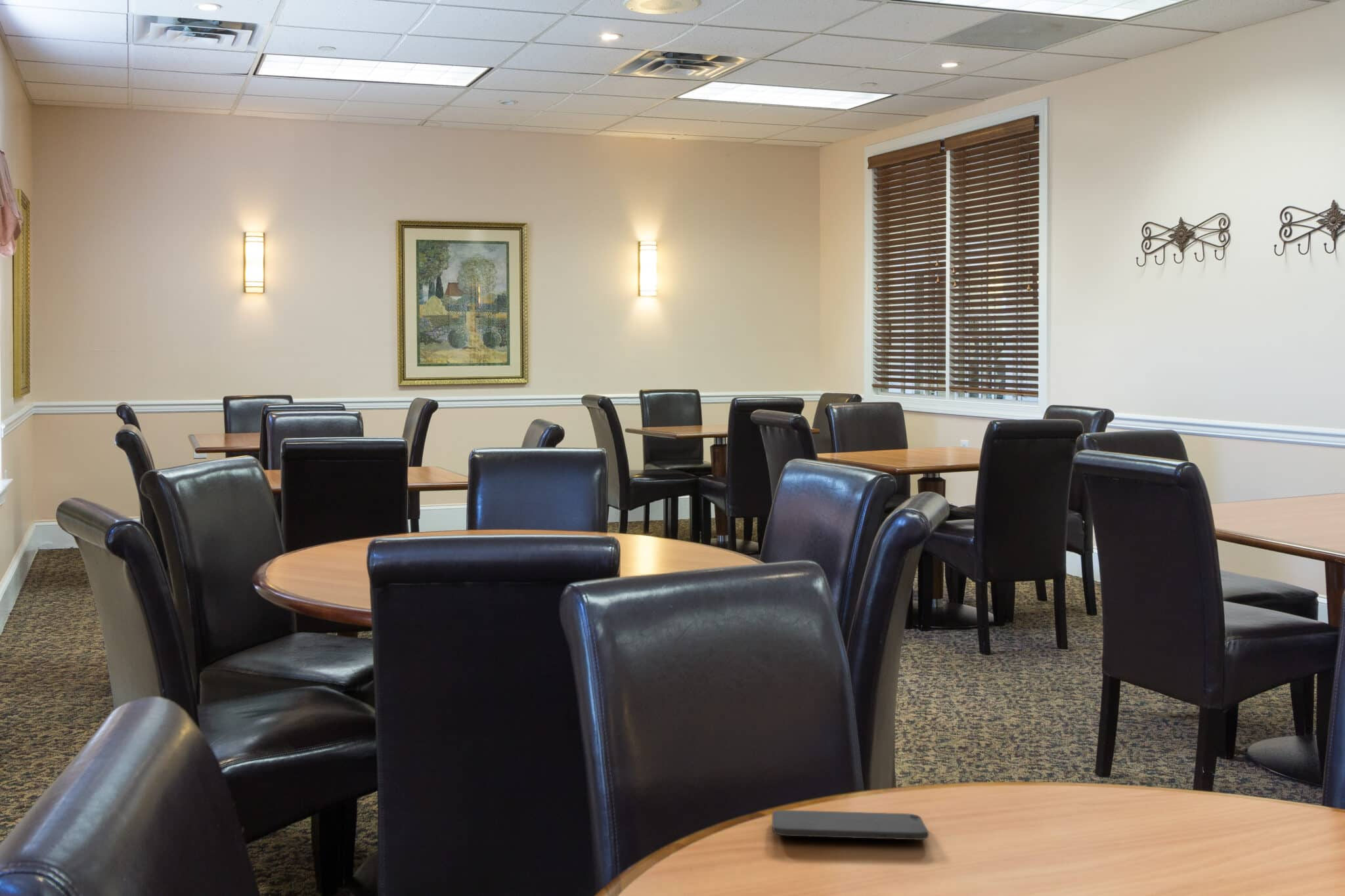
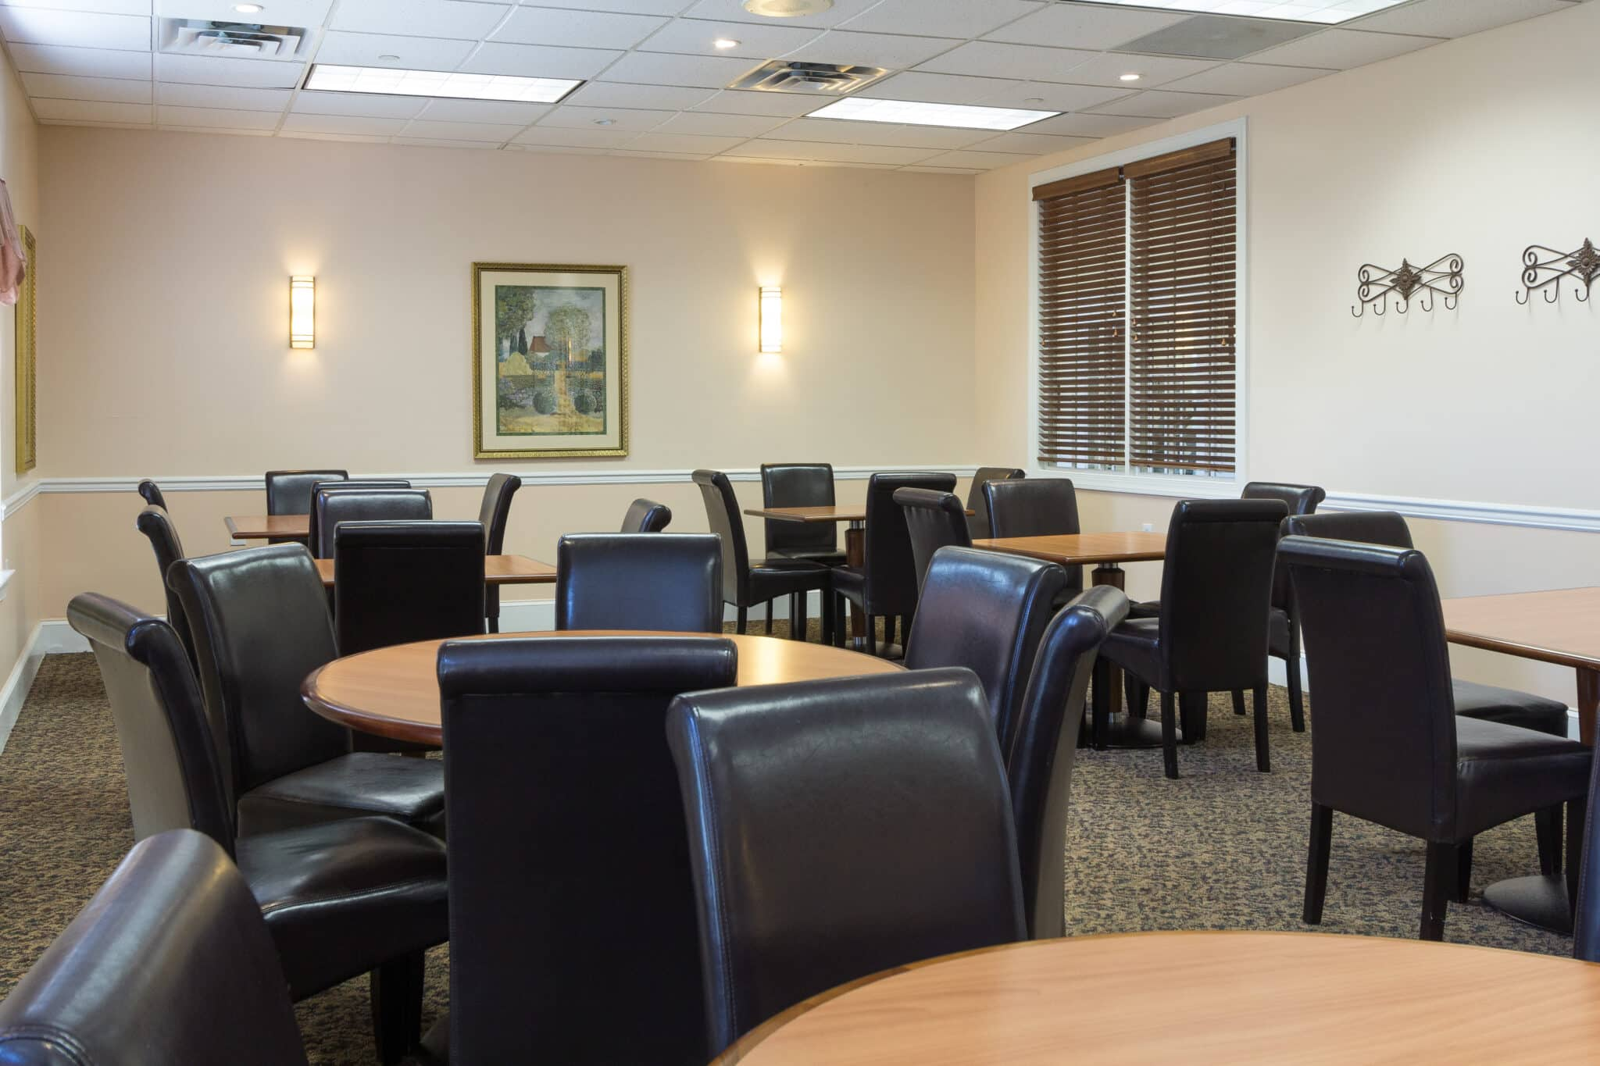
- smartphone (848, 824)
